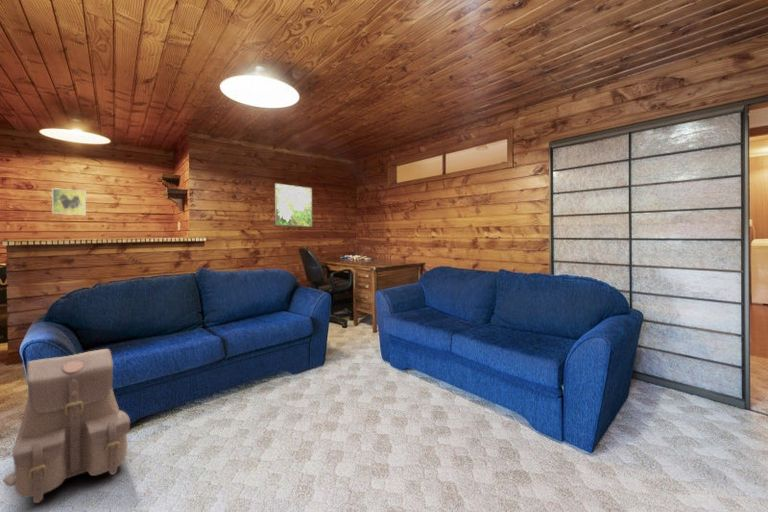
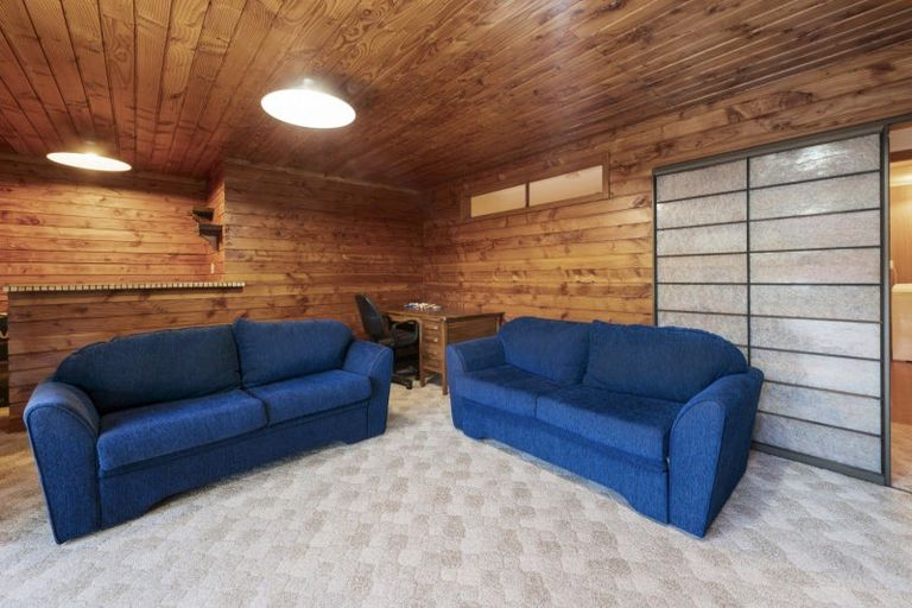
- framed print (69, 202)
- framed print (294, 205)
- backpack (70, 413)
